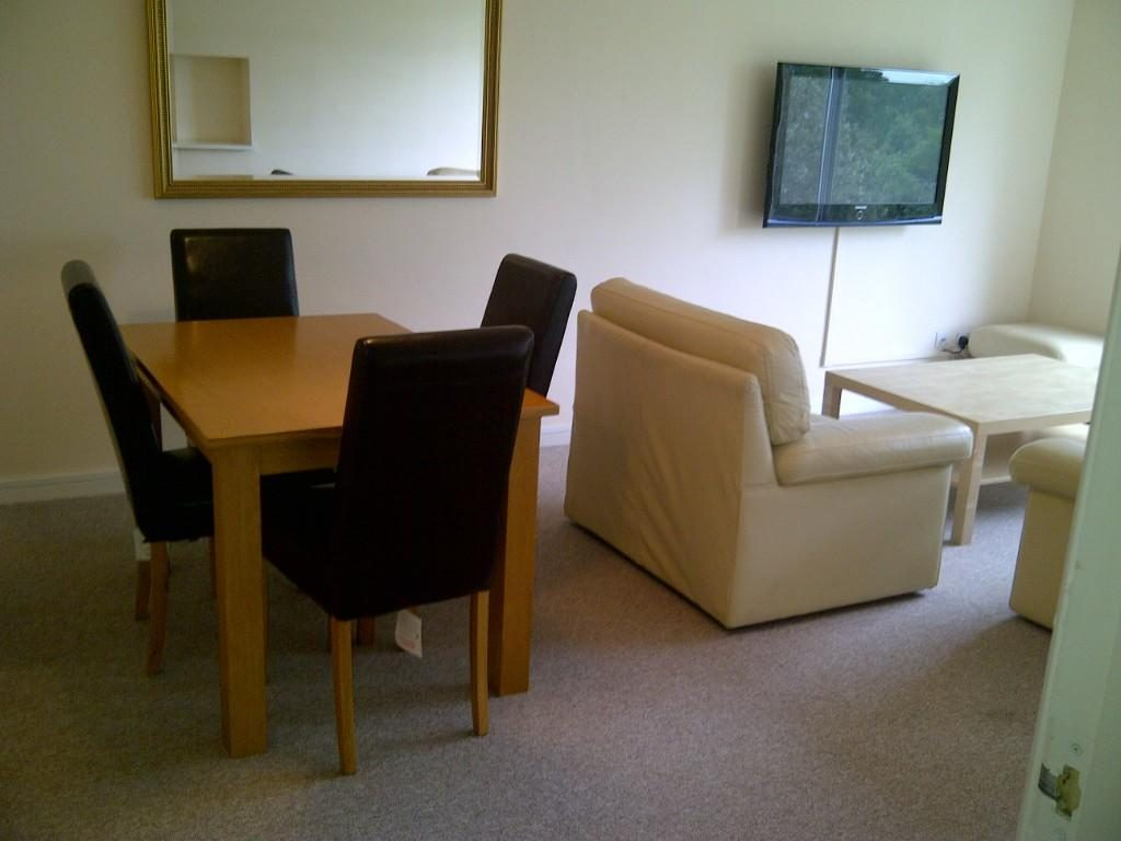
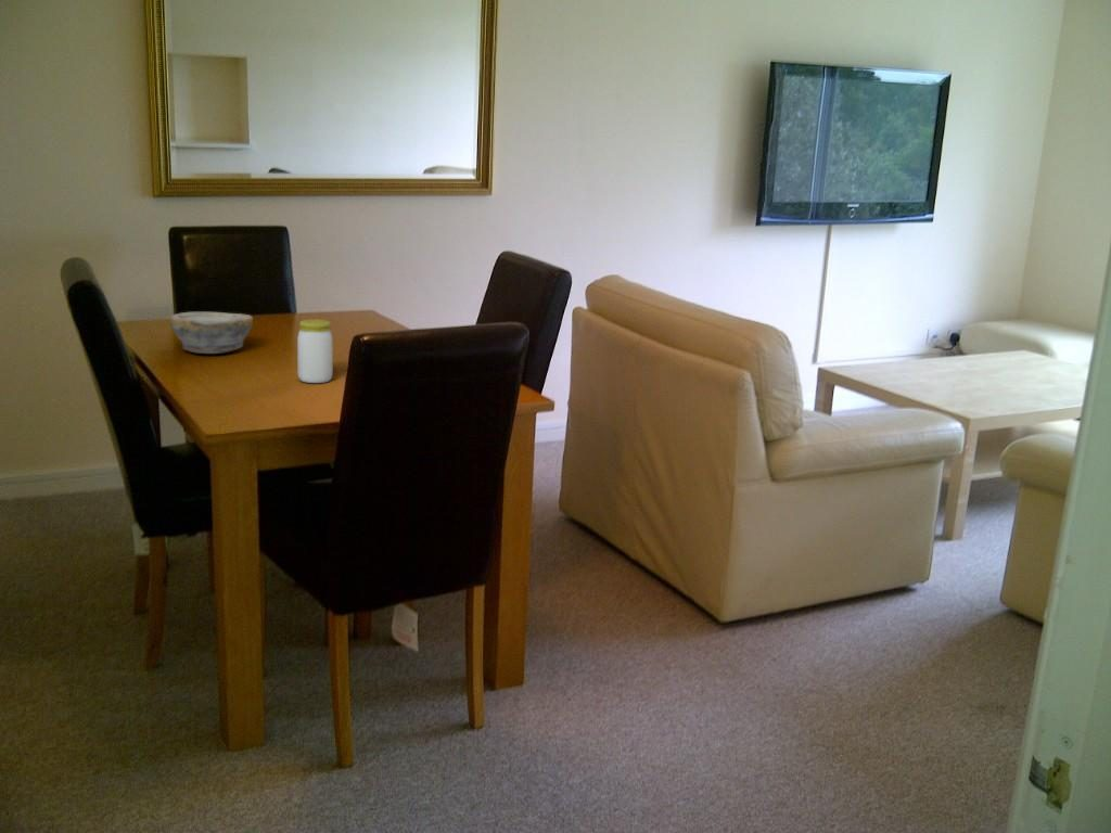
+ bowl (212, 332)
+ jar (315, 350)
